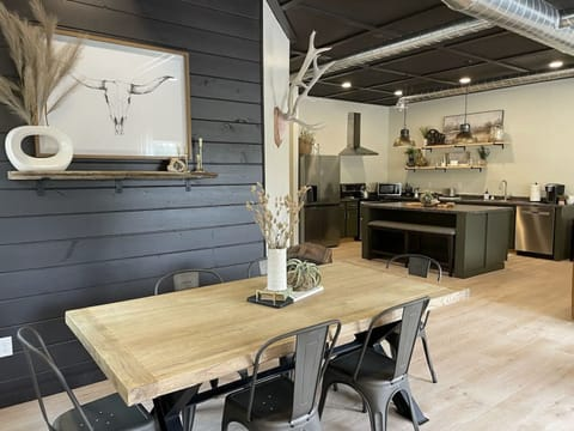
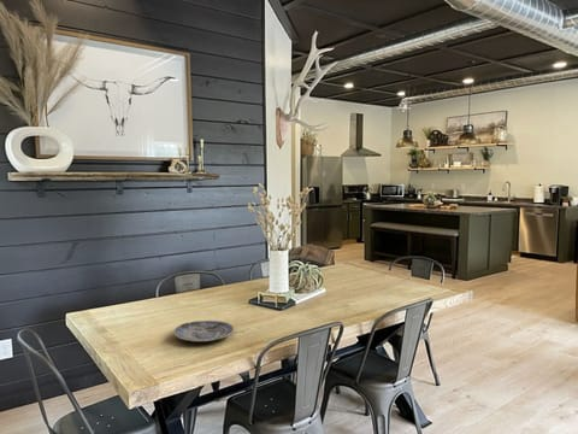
+ plate (204, 332)
